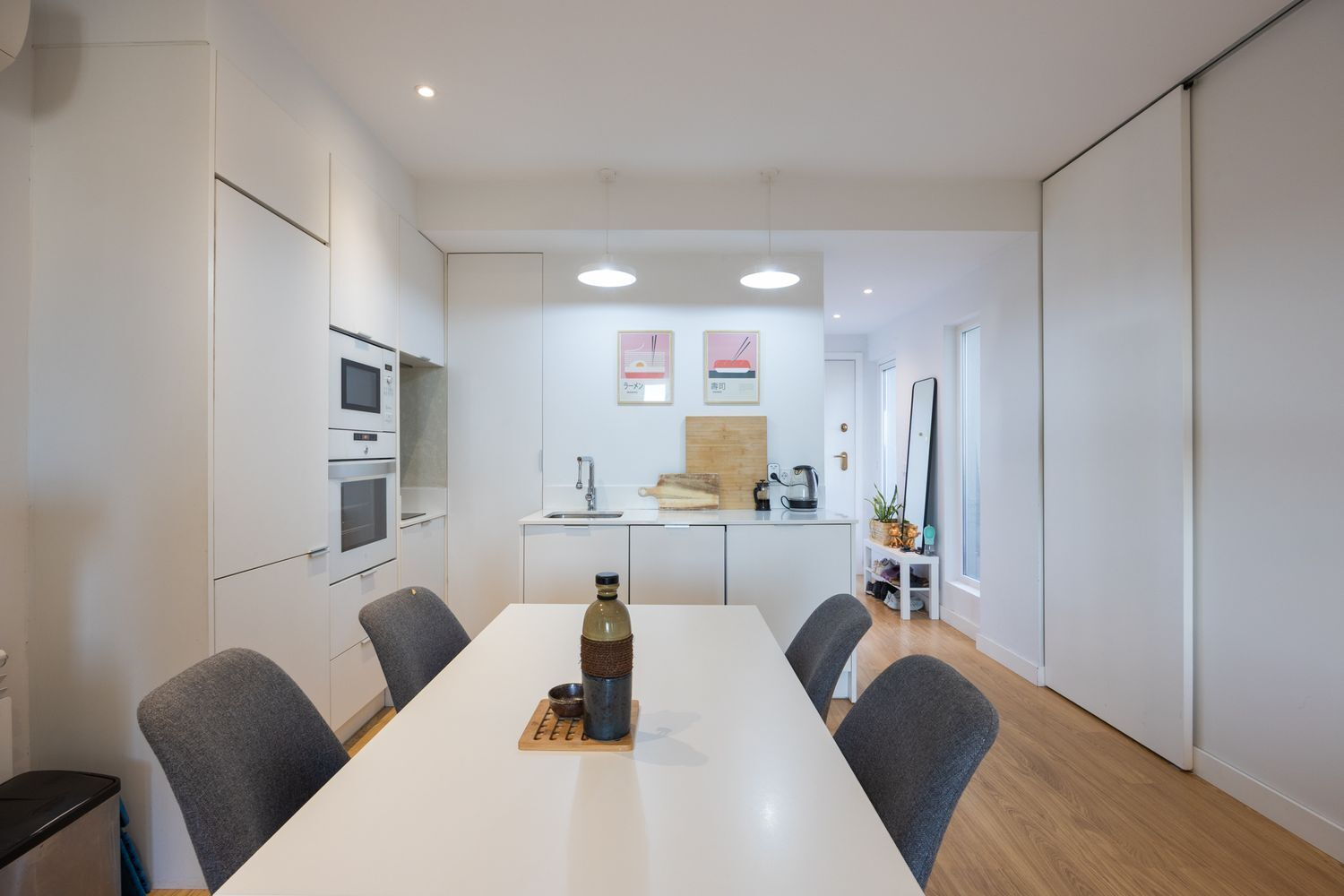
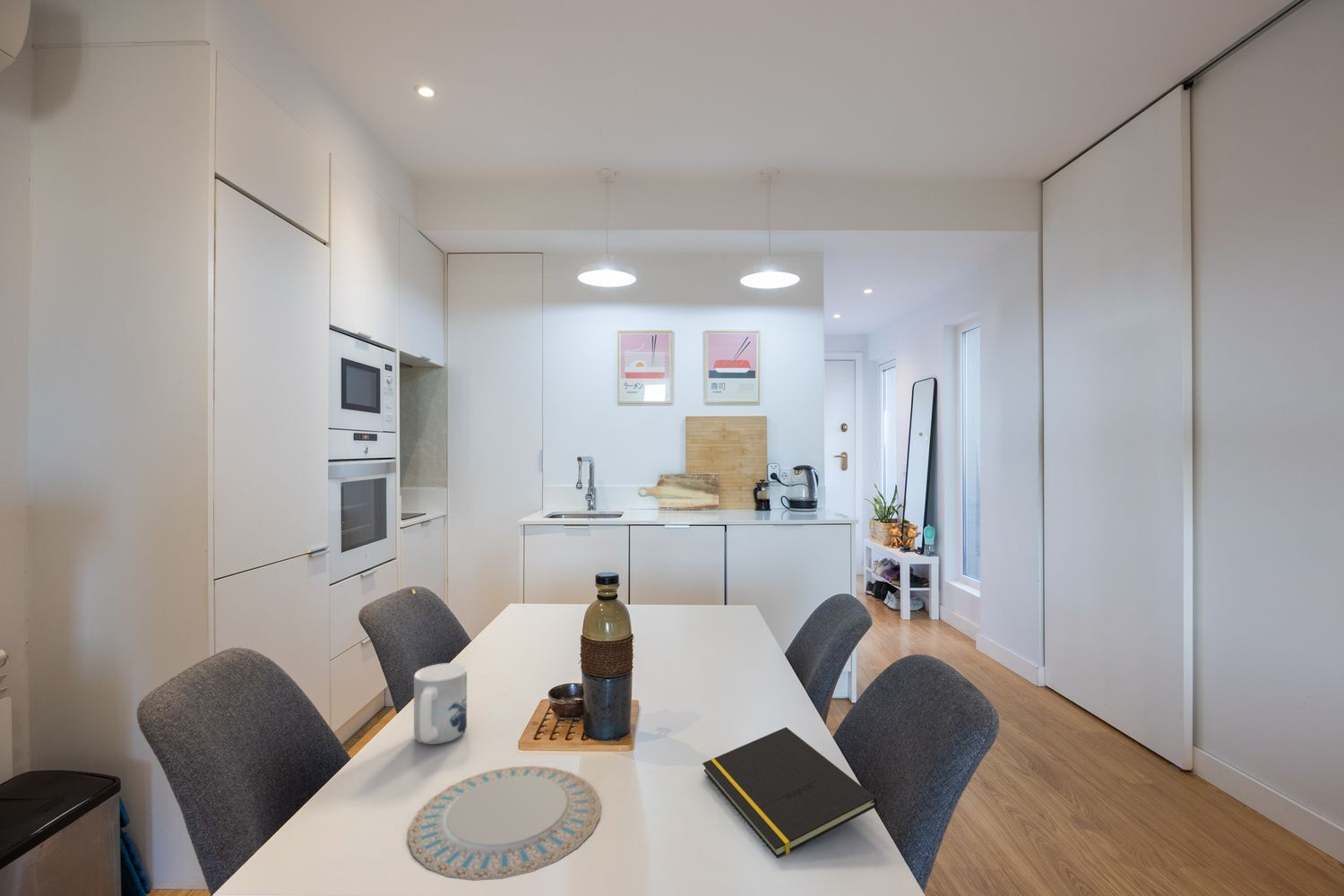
+ mug (441, 705)
+ notepad (782, 782)
+ chinaware (508, 810)
